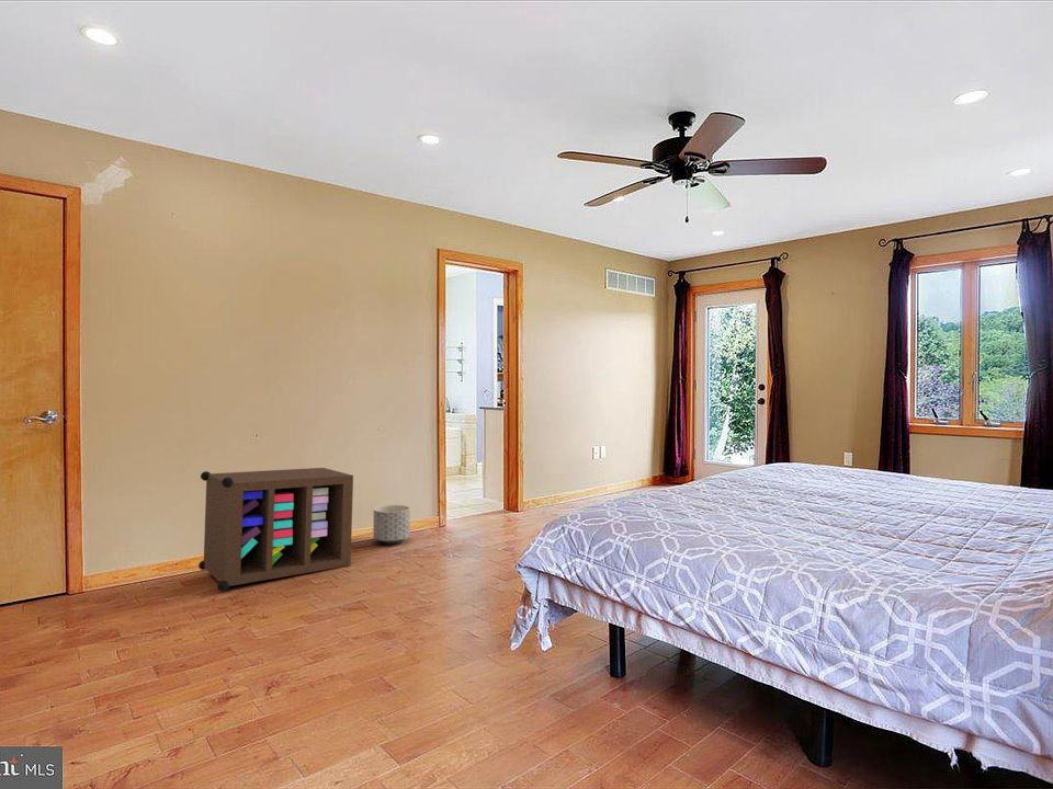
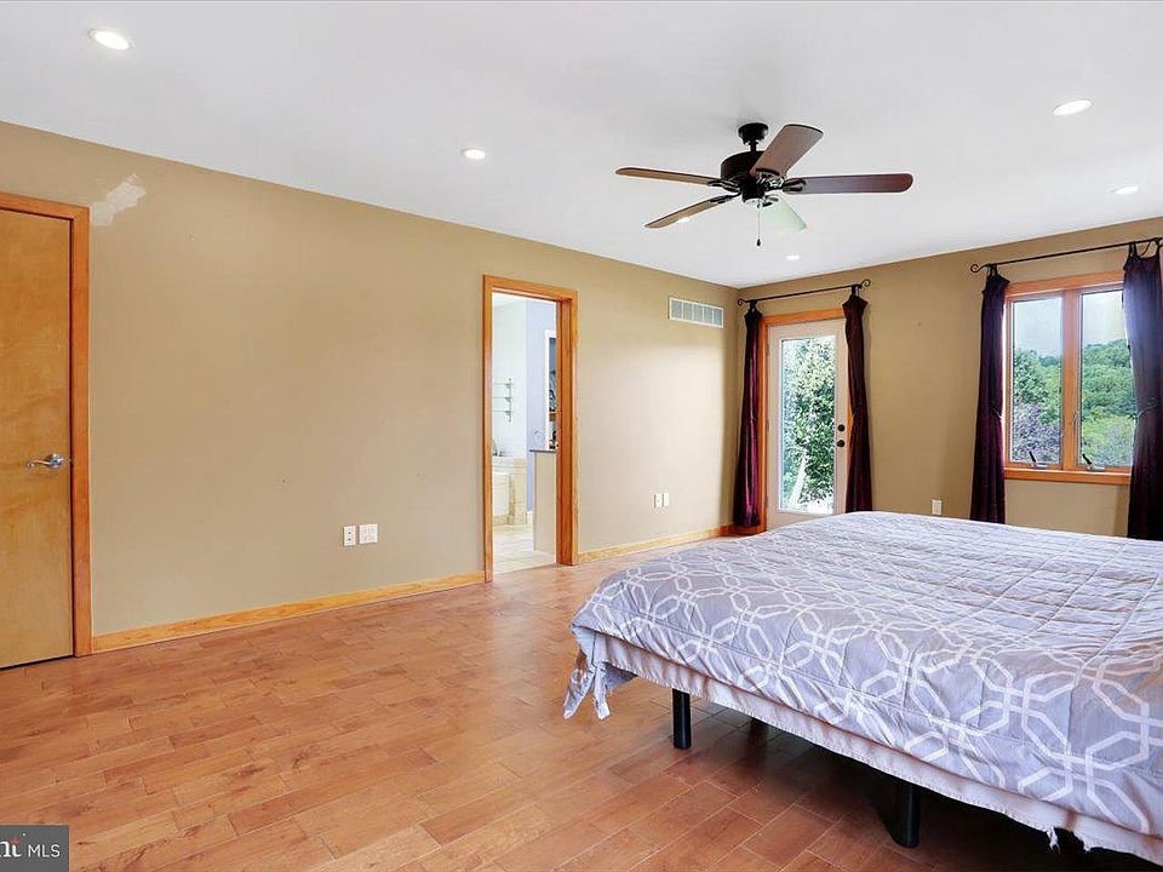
- planter (392, 525)
- storage cabinet (276, 517)
